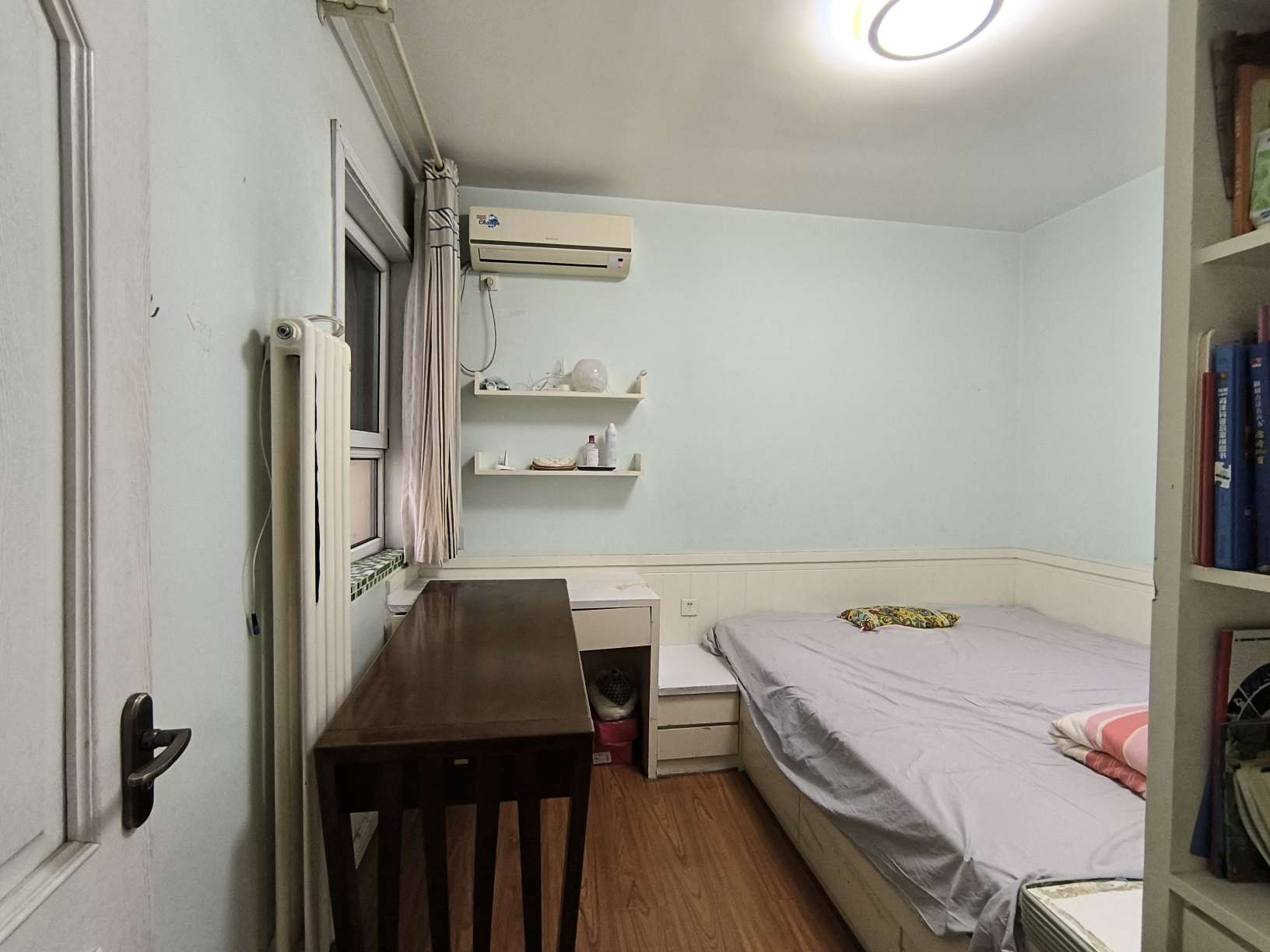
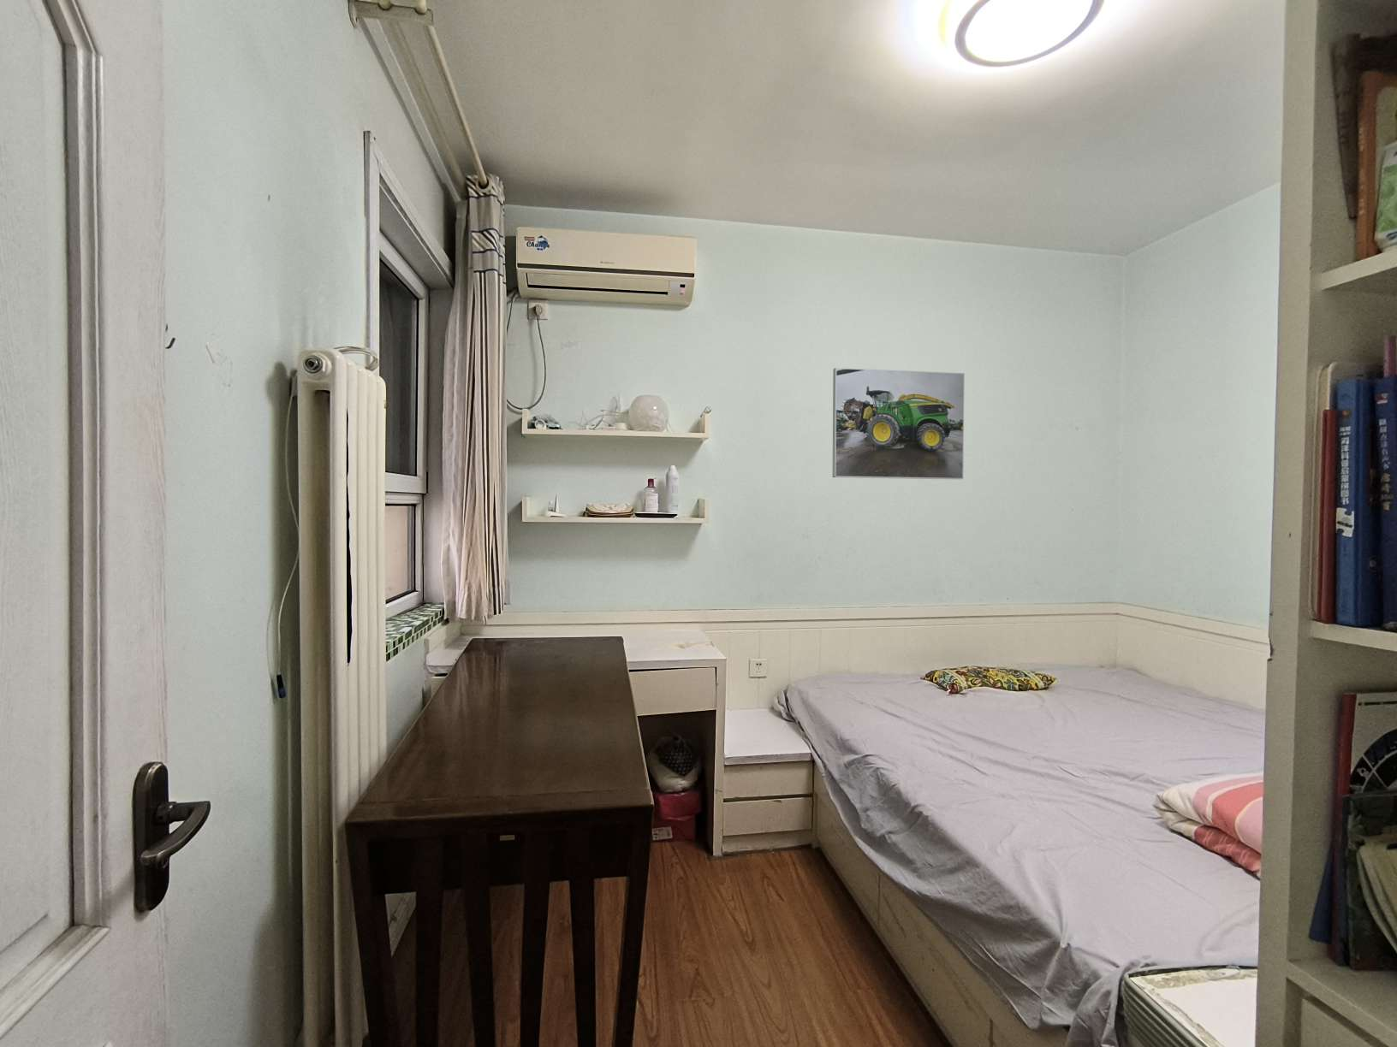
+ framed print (899, 425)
